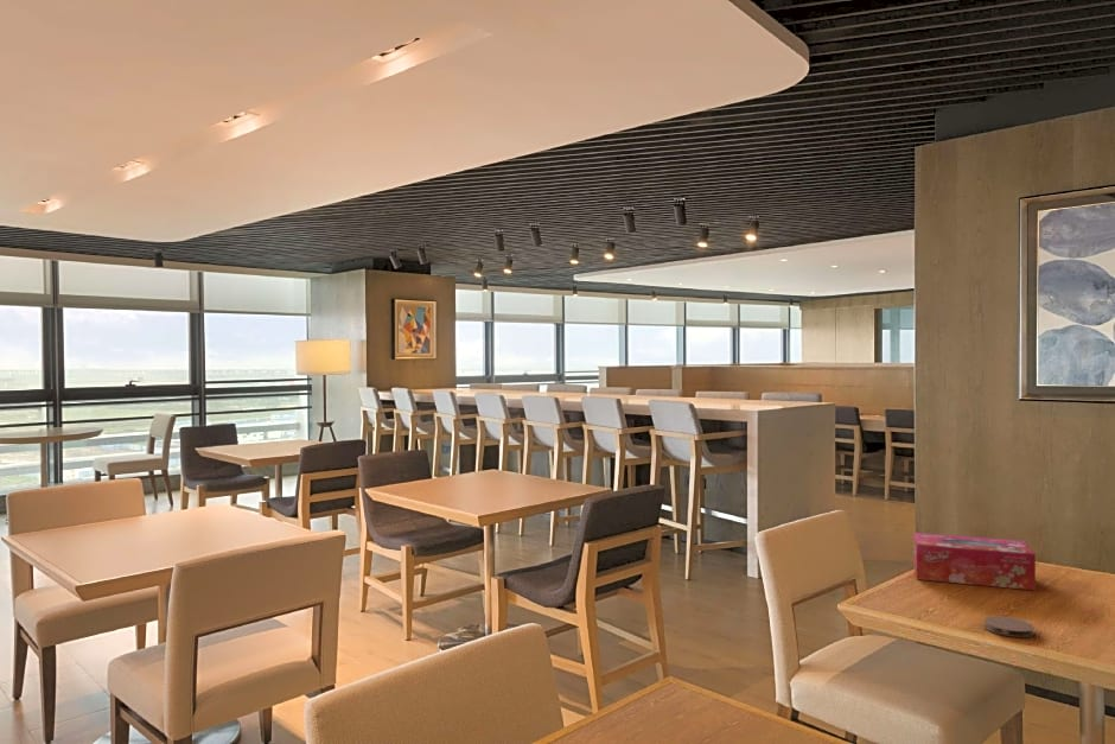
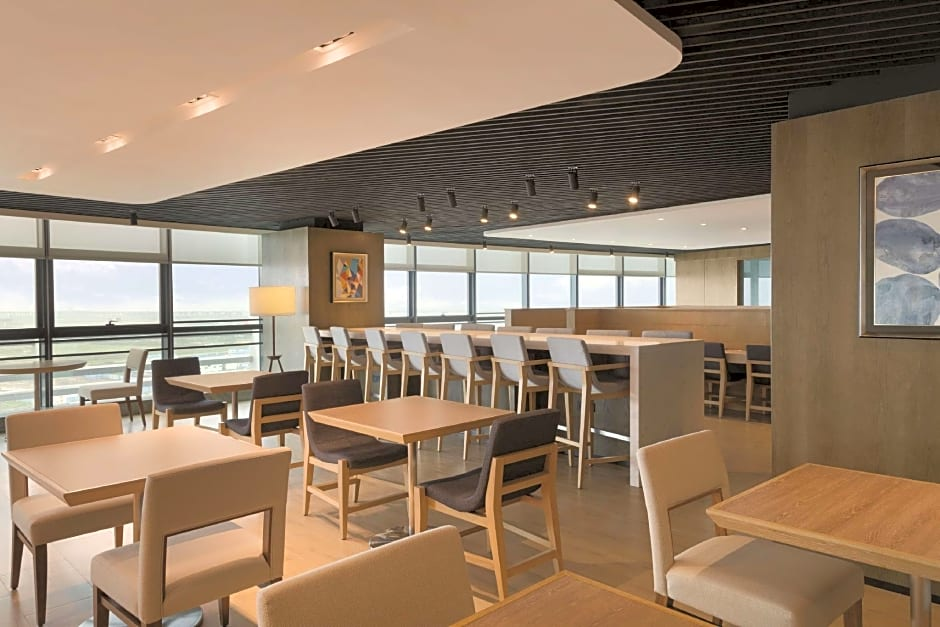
- tissue box (970, 559)
- coaster (1008, 625)
